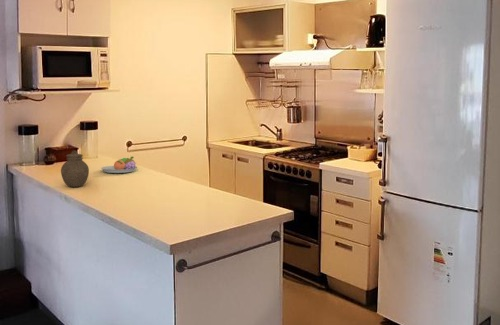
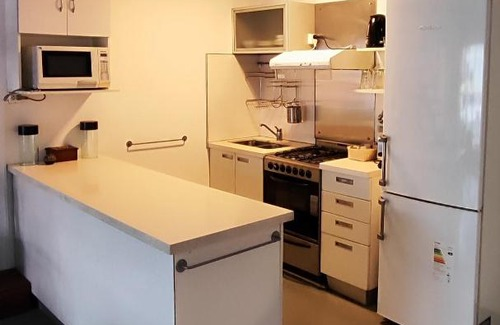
- jar (74, 168)
- fruit bowl (120, 163)
